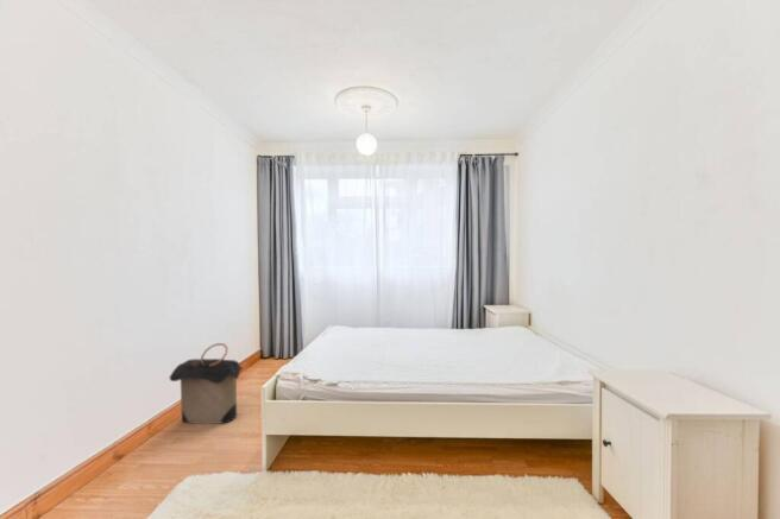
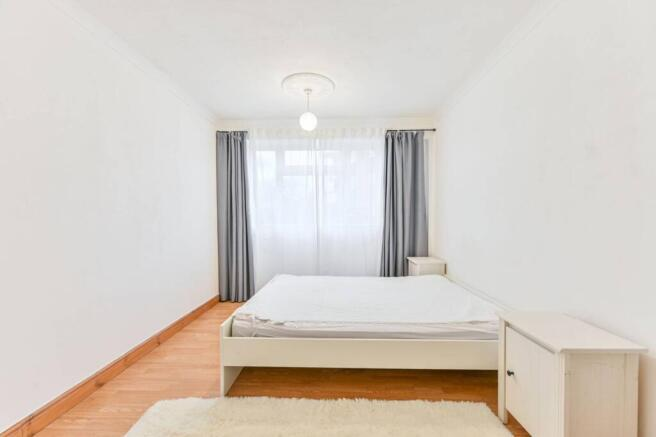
- laundry hamper (207, 381)
